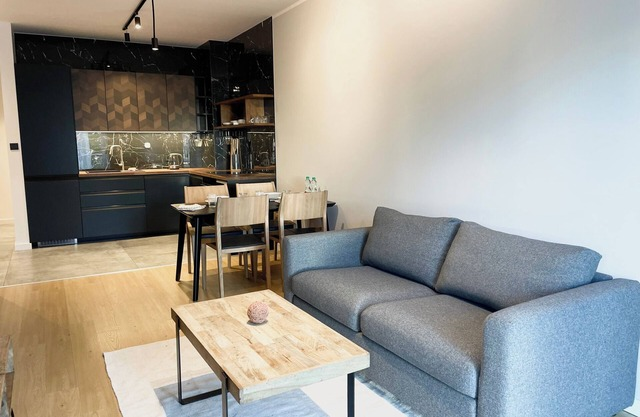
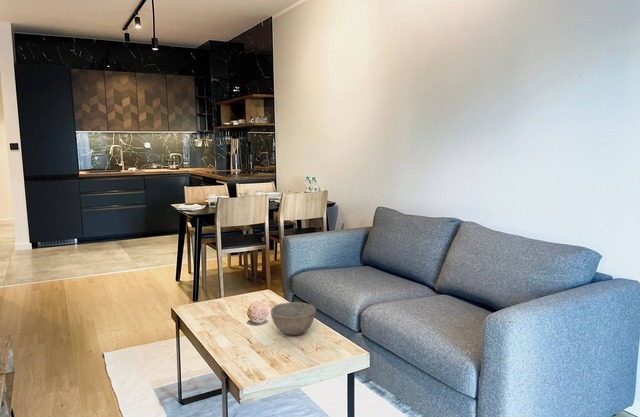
+ bowl (293, 320)
